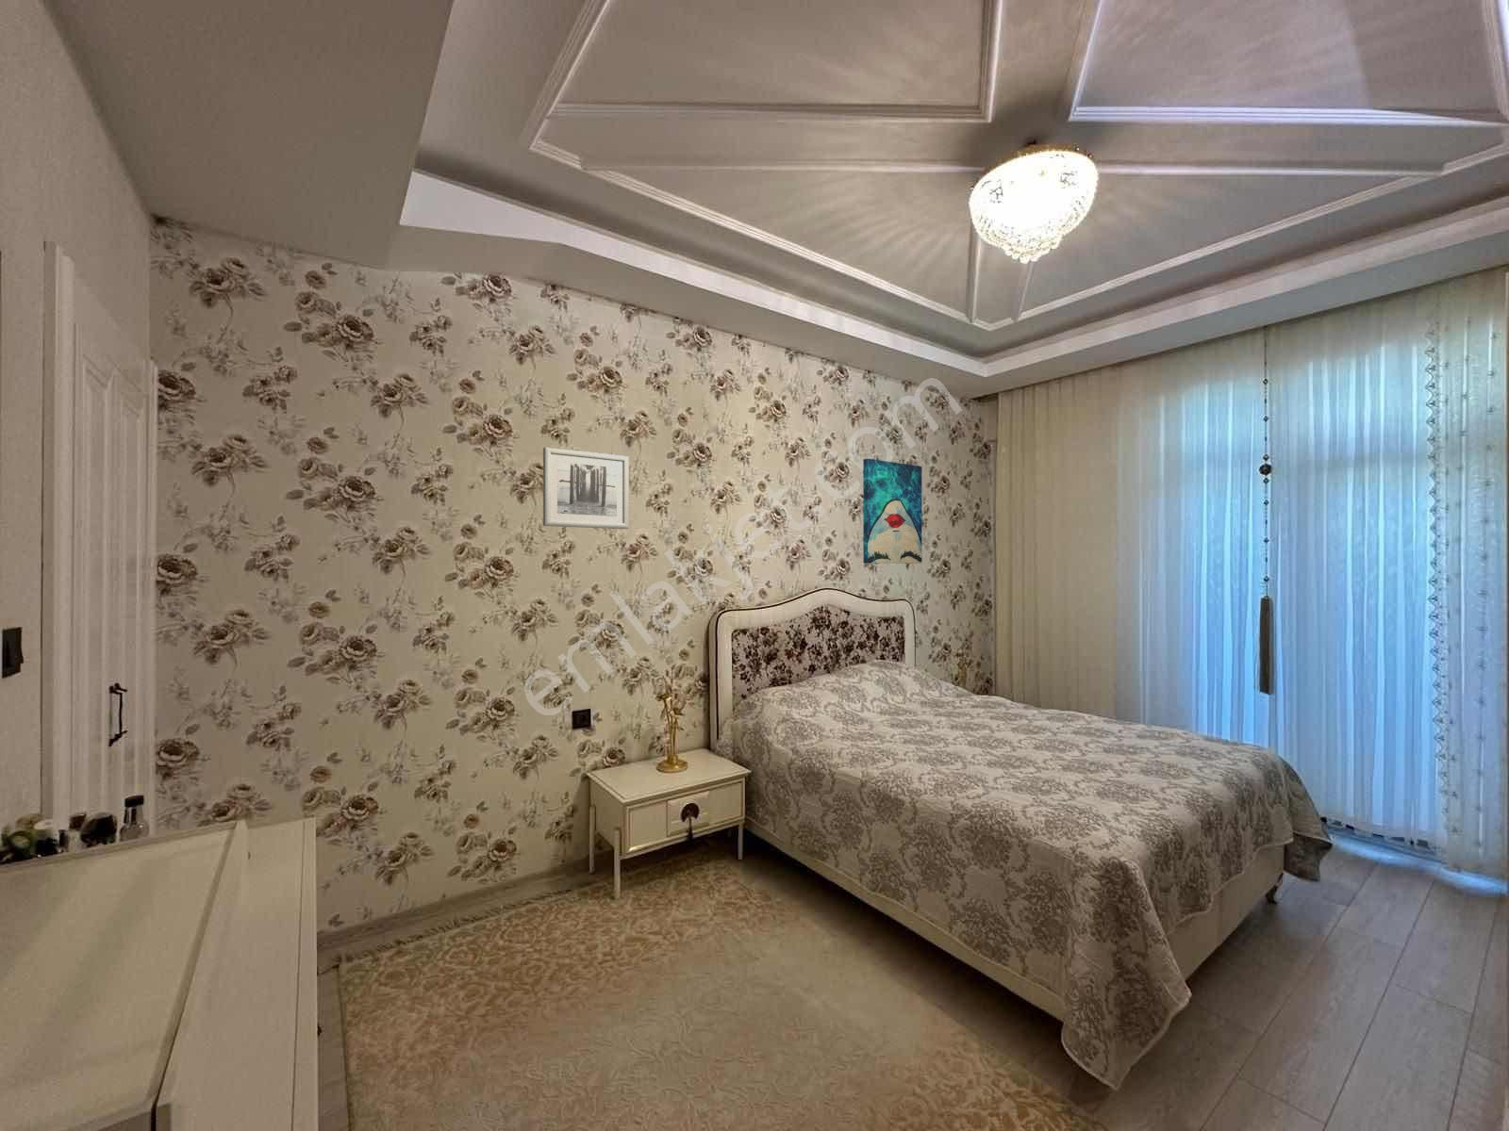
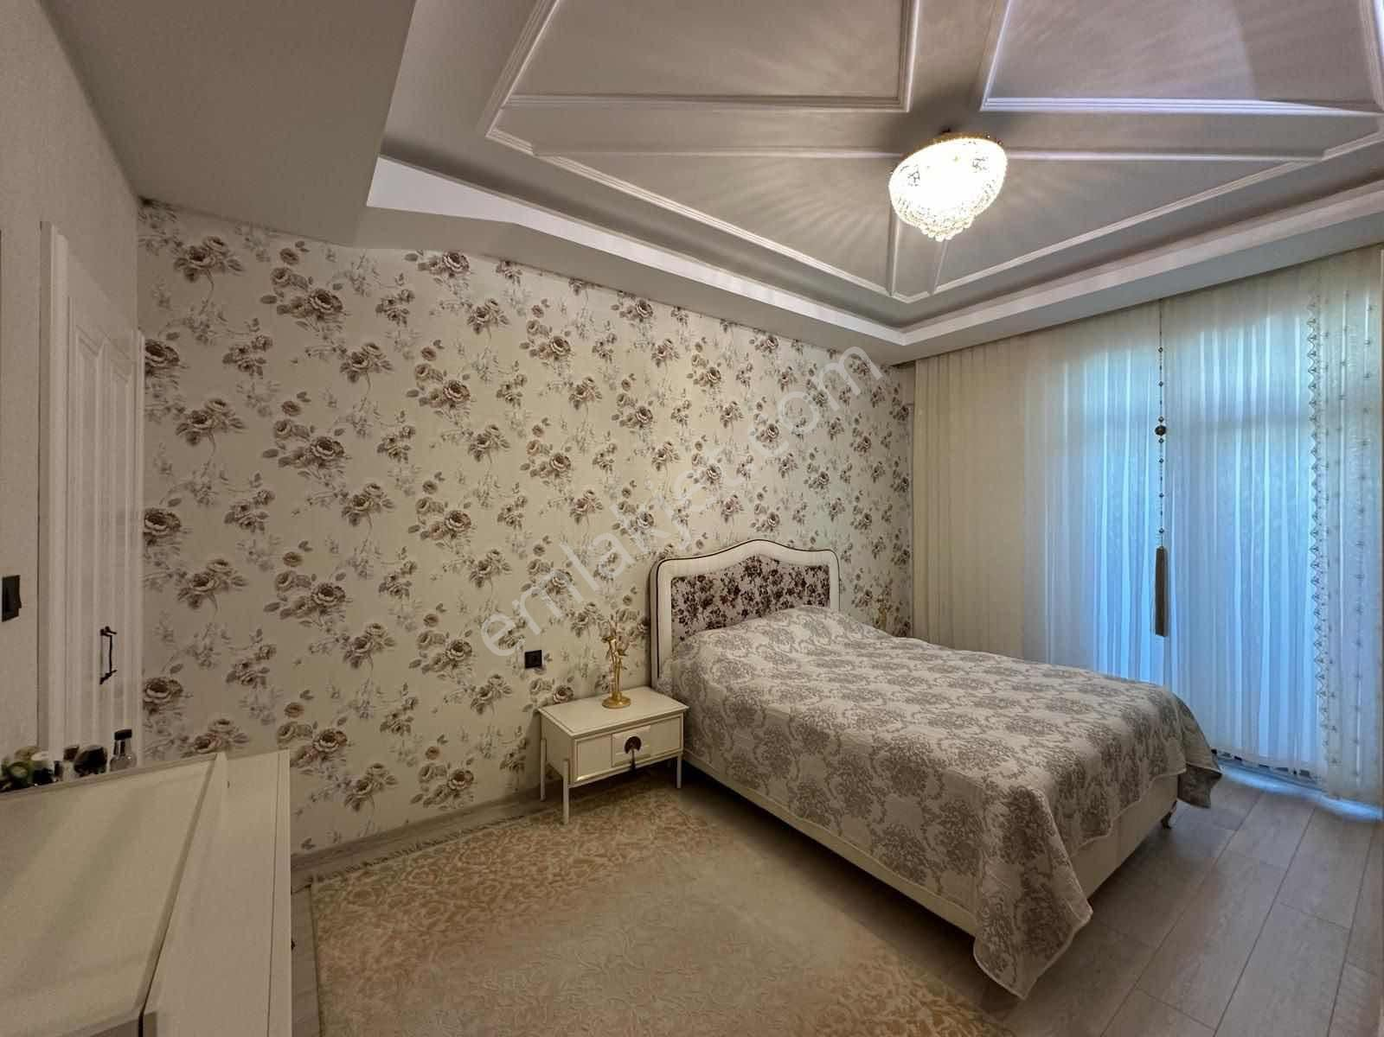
- wall art (894, 513)
- wall art (588, 489)
